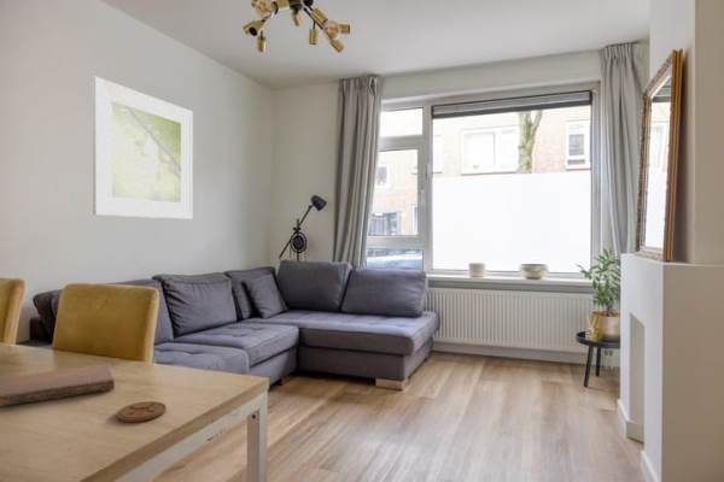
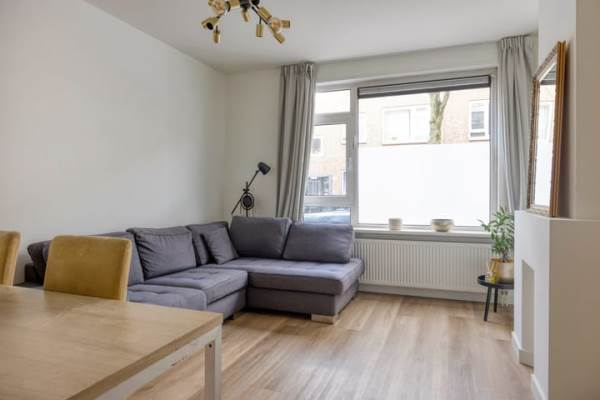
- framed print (148, 157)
- coaster (141, 411)
- notebook (56, 383)
